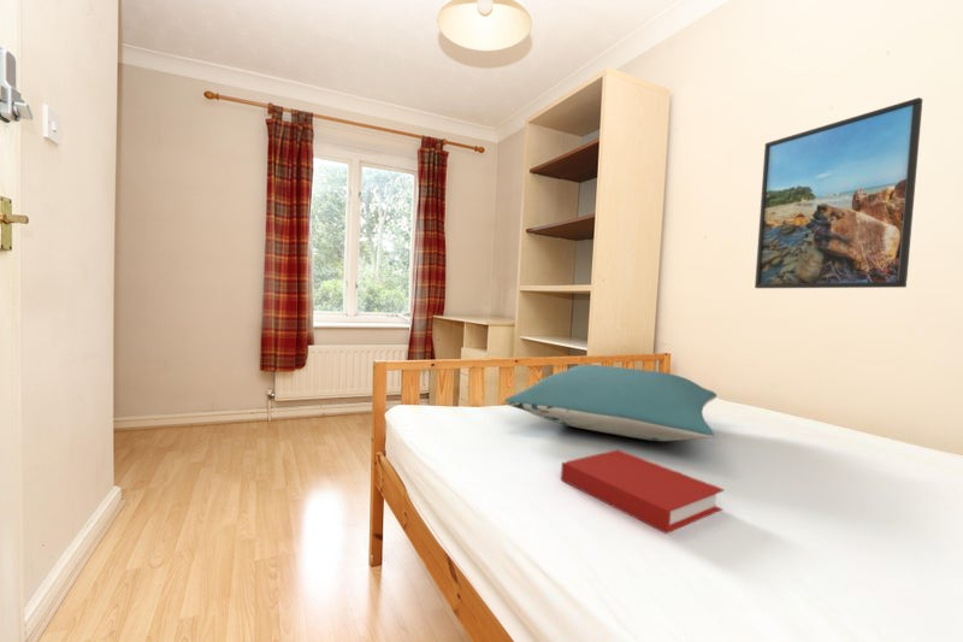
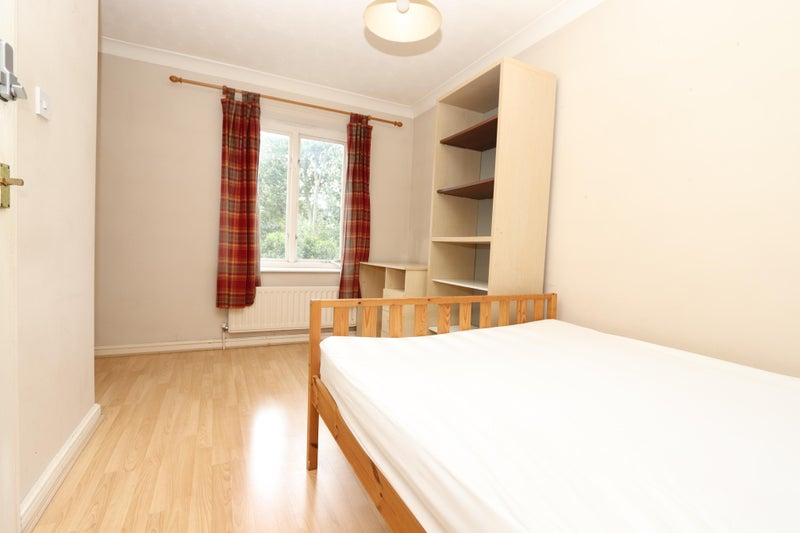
- book (637, 484)
- pillow (618, 397)
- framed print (827, 206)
